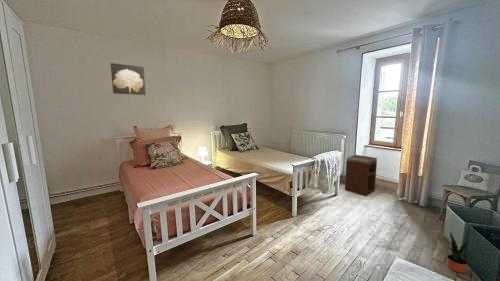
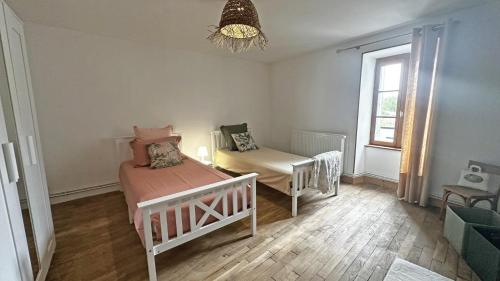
- wall art (128, 79)
- potted plant (454, 251)
- nightstand (360, 174)
